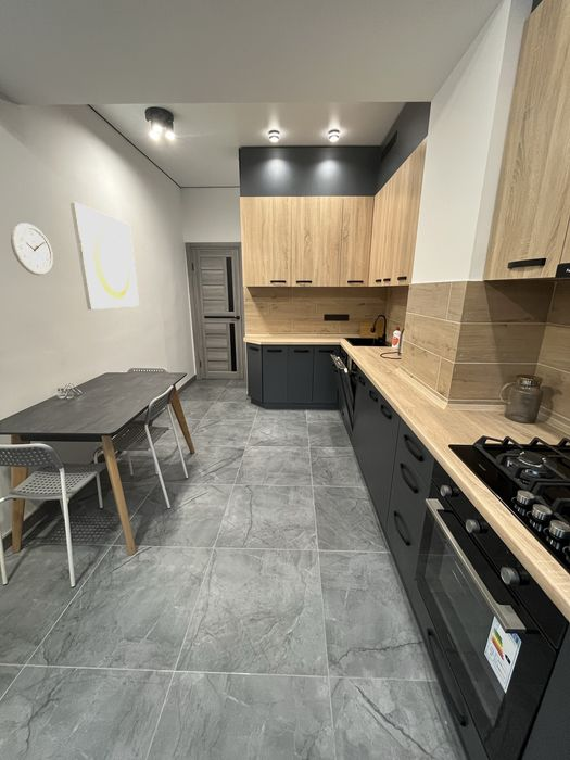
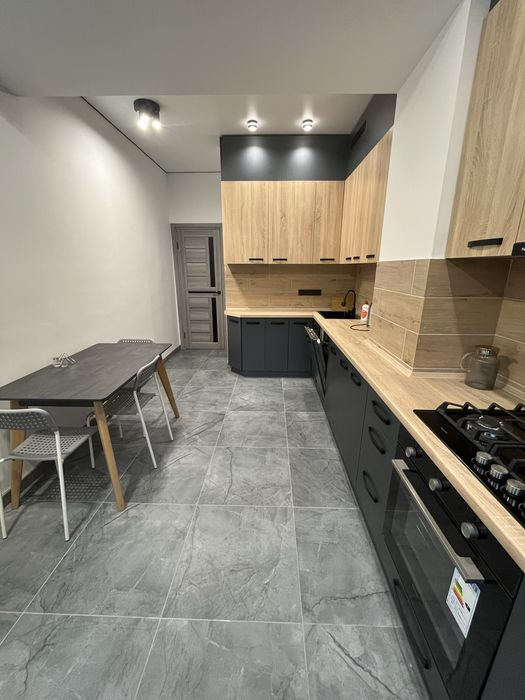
- wall art (110, 263)
- wall clock (34, 250)
